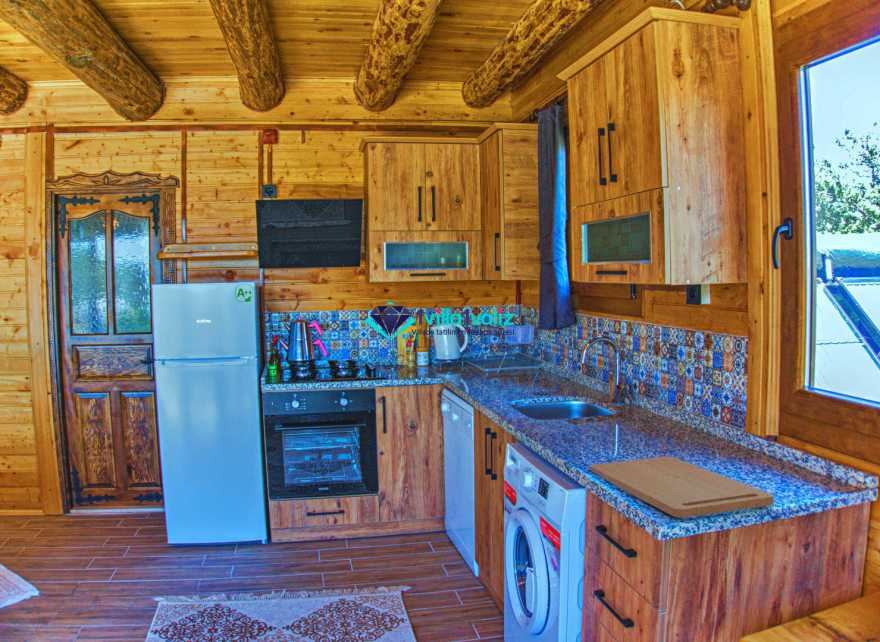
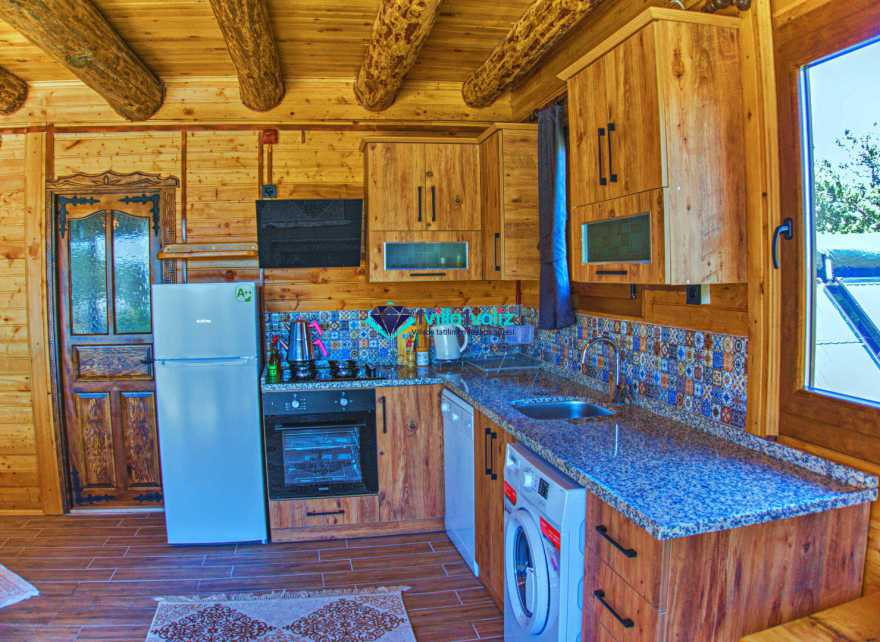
- cutting board (673, 482)
